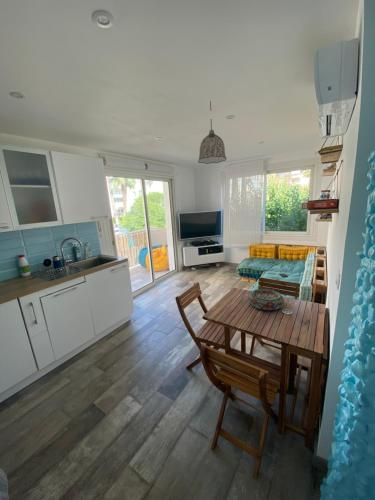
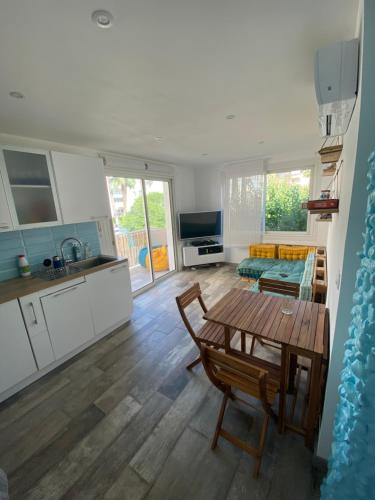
- decorative bowl (265, 299)
- pendant lamp (211, 131)
